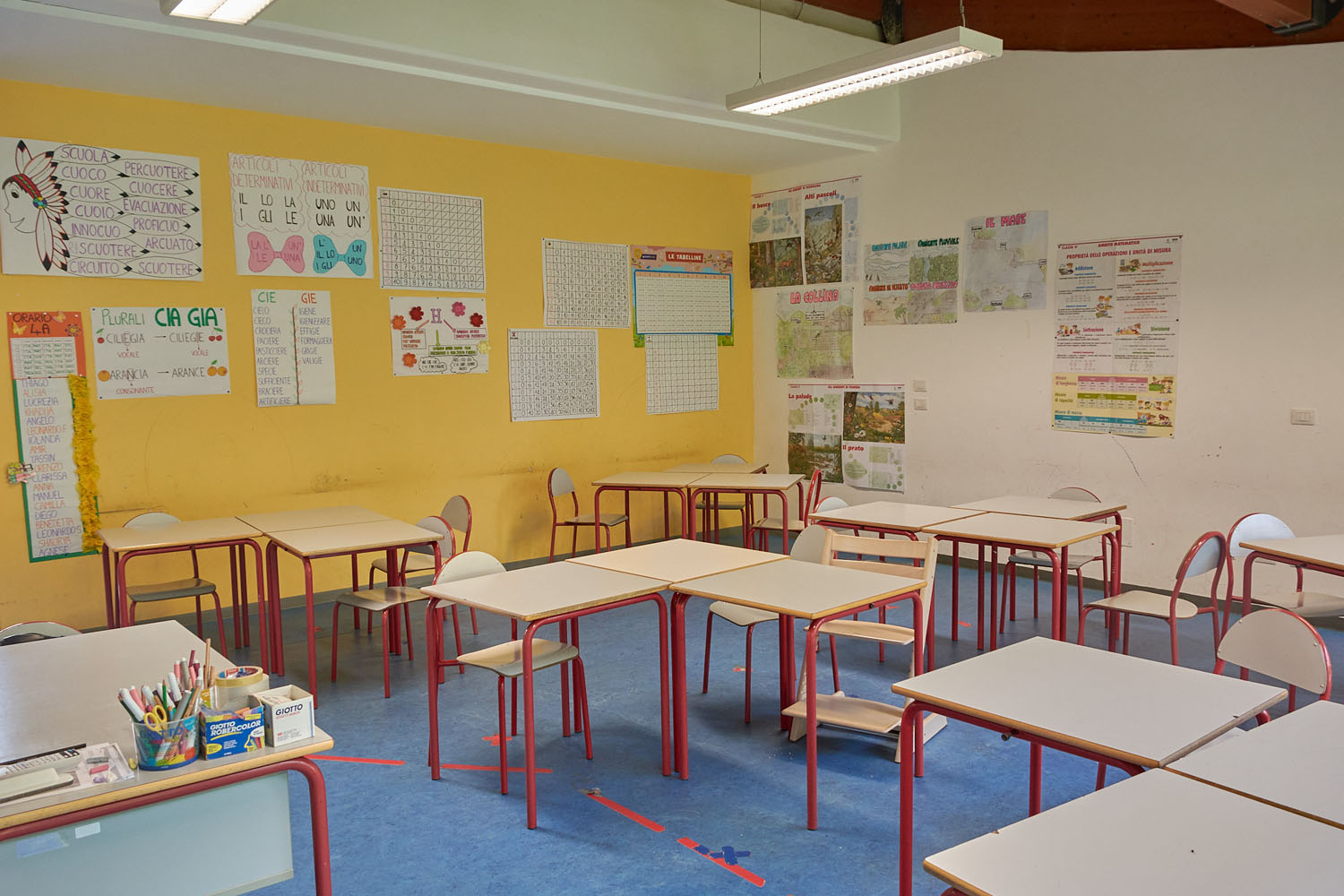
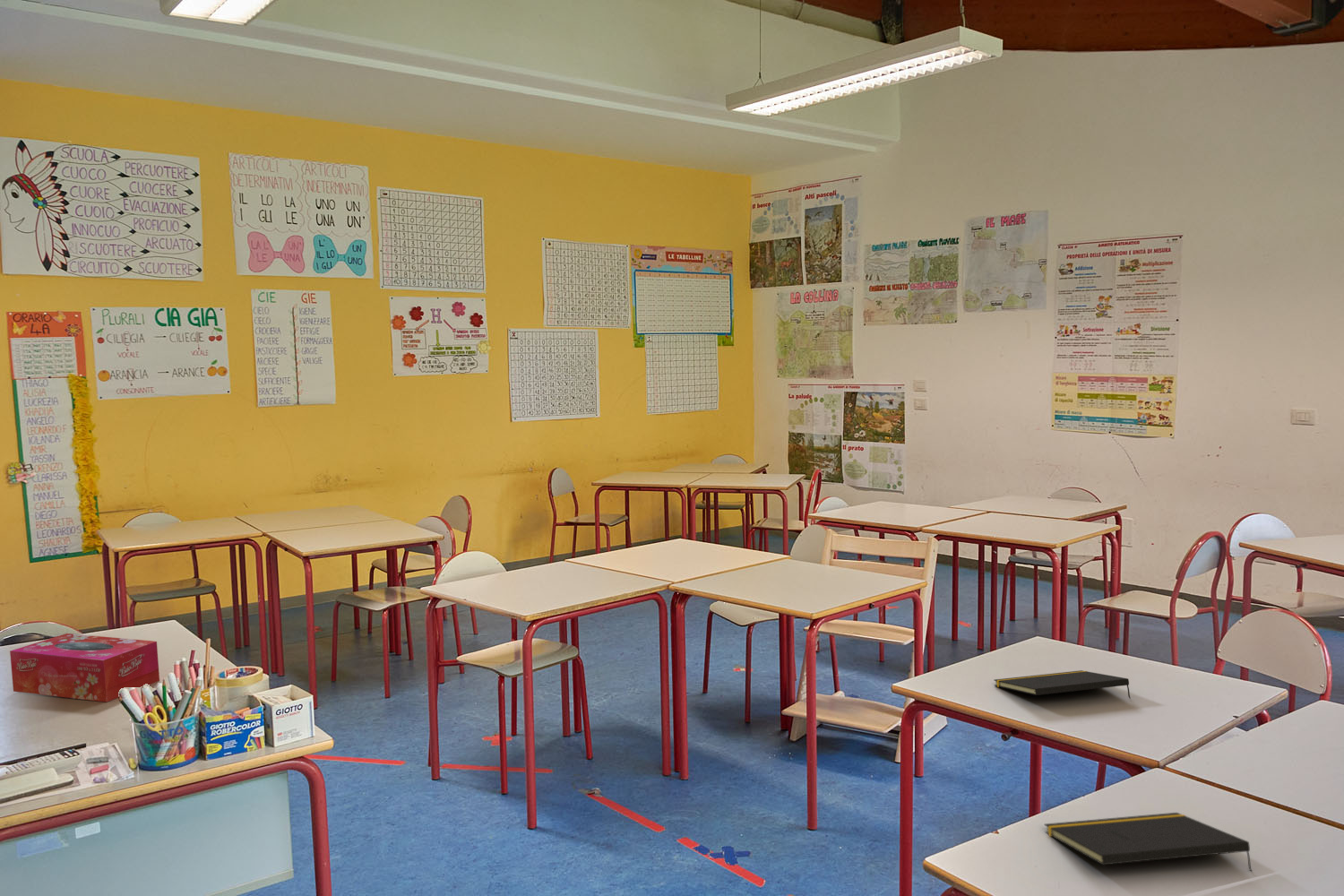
+ tissue box (85, 666)
+ notepad (1059, 682)
+ notepad (1142, 837)
